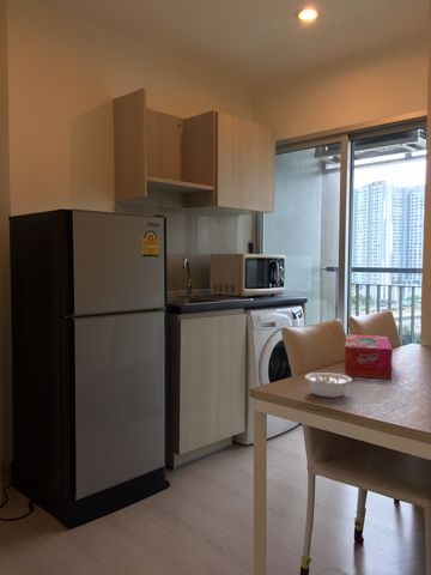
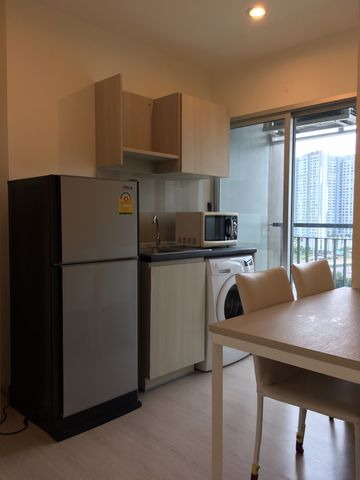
- tissue box (366, 355)
- legume (329, 383)
